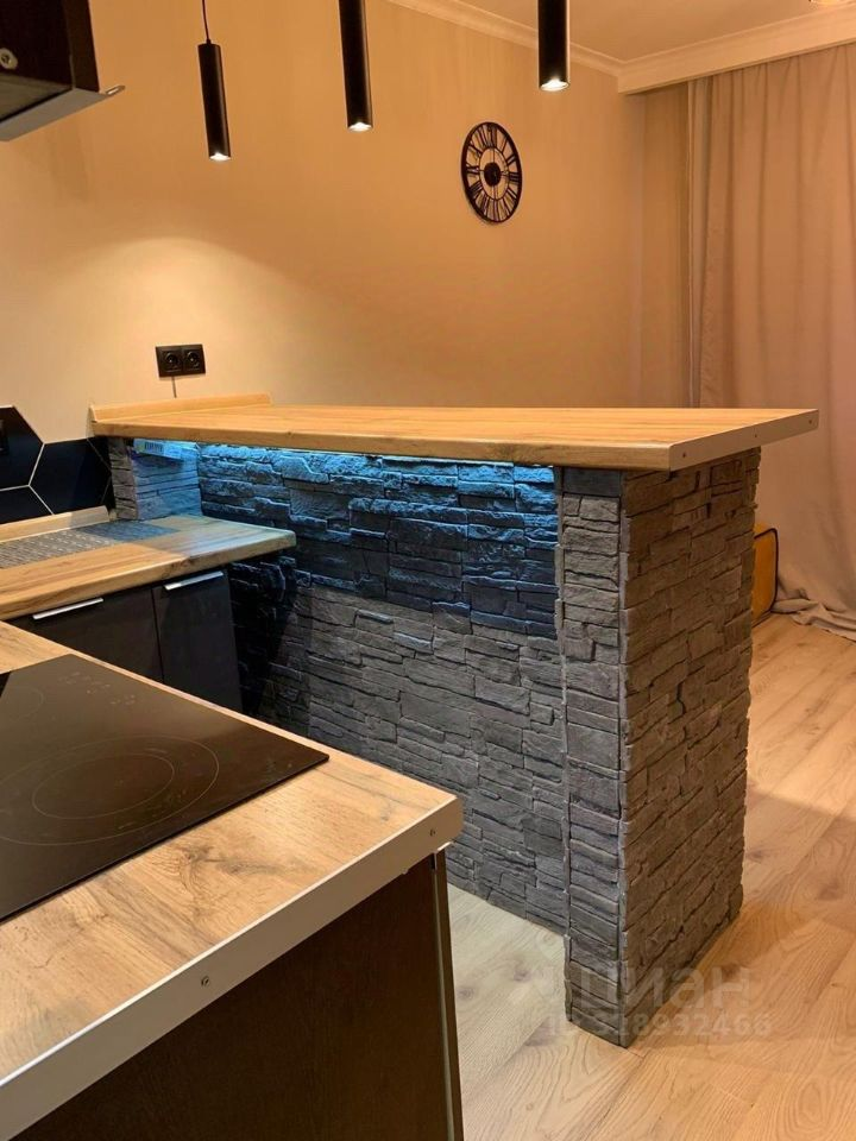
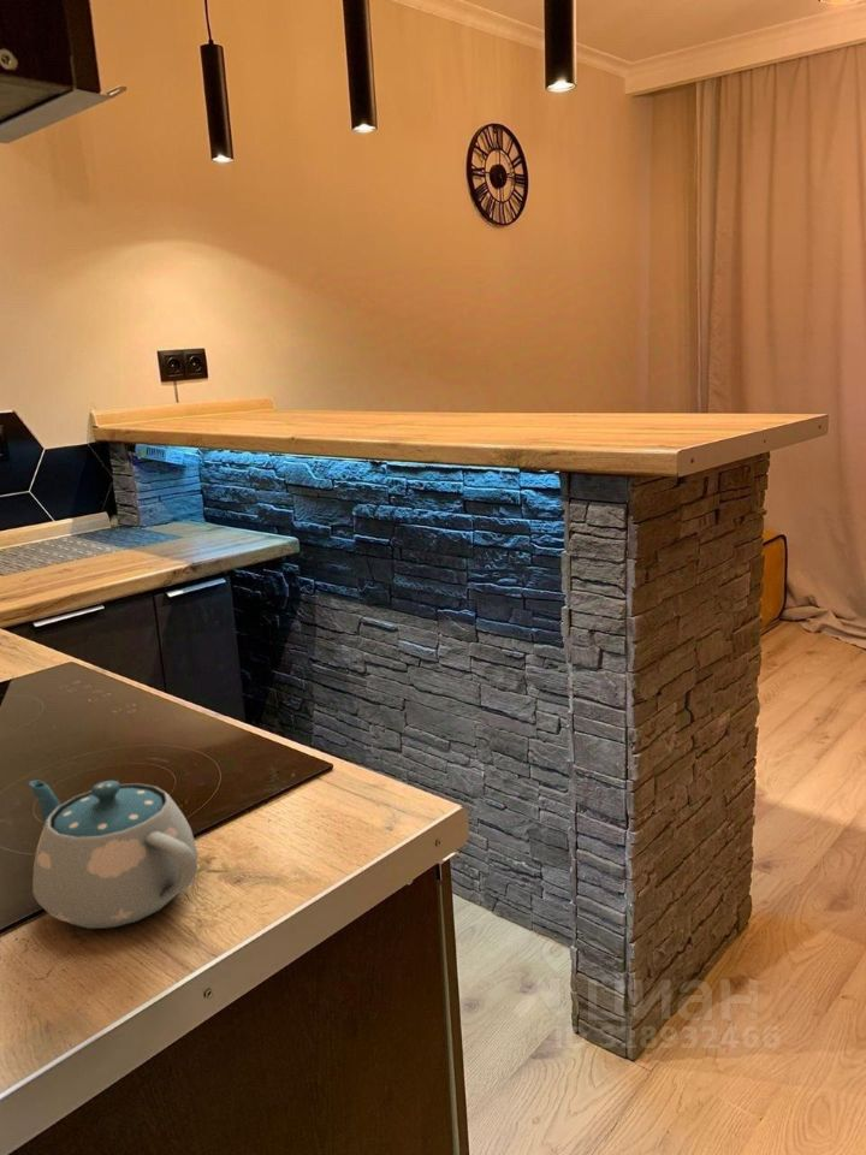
+ chinaware (108, 840)
